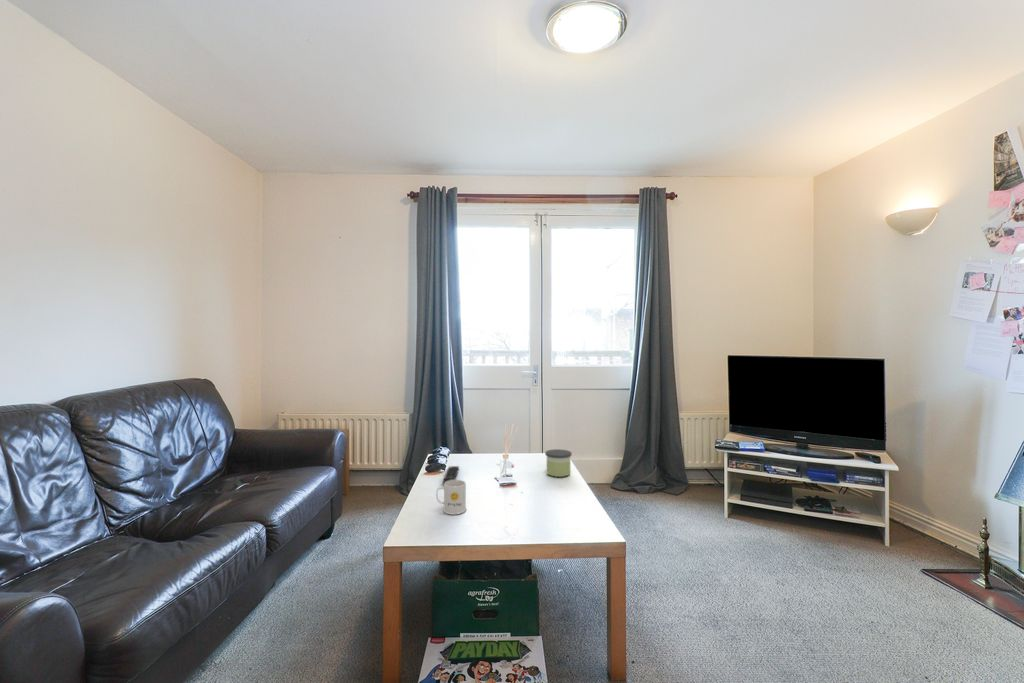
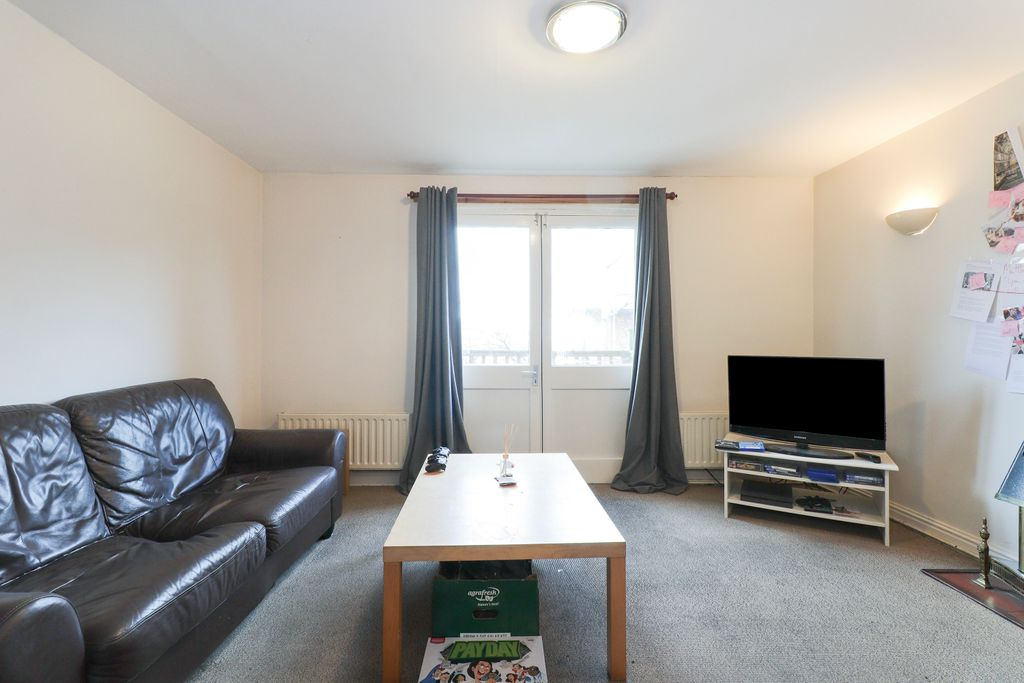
- remote control (451, 474)
- candle (558, 463)
- mug (451, 496)
